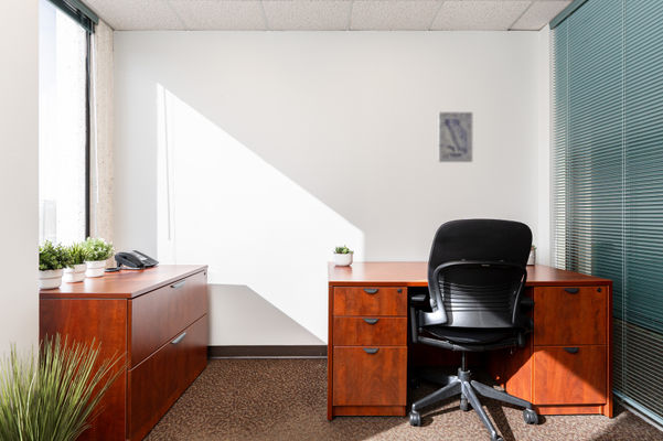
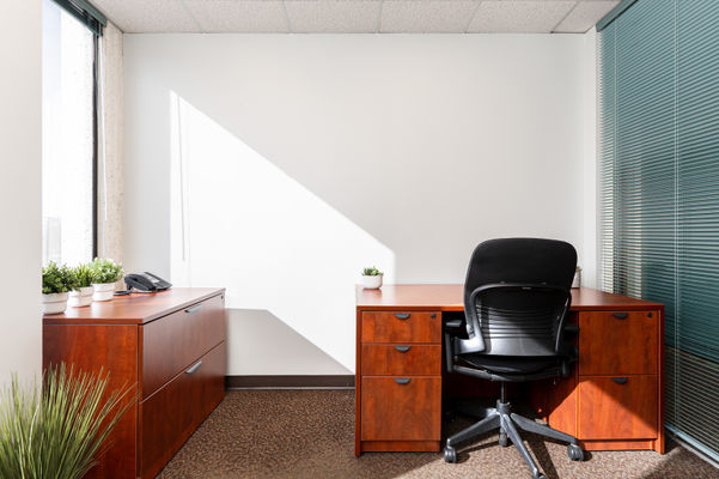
- wall art (455, 137)
